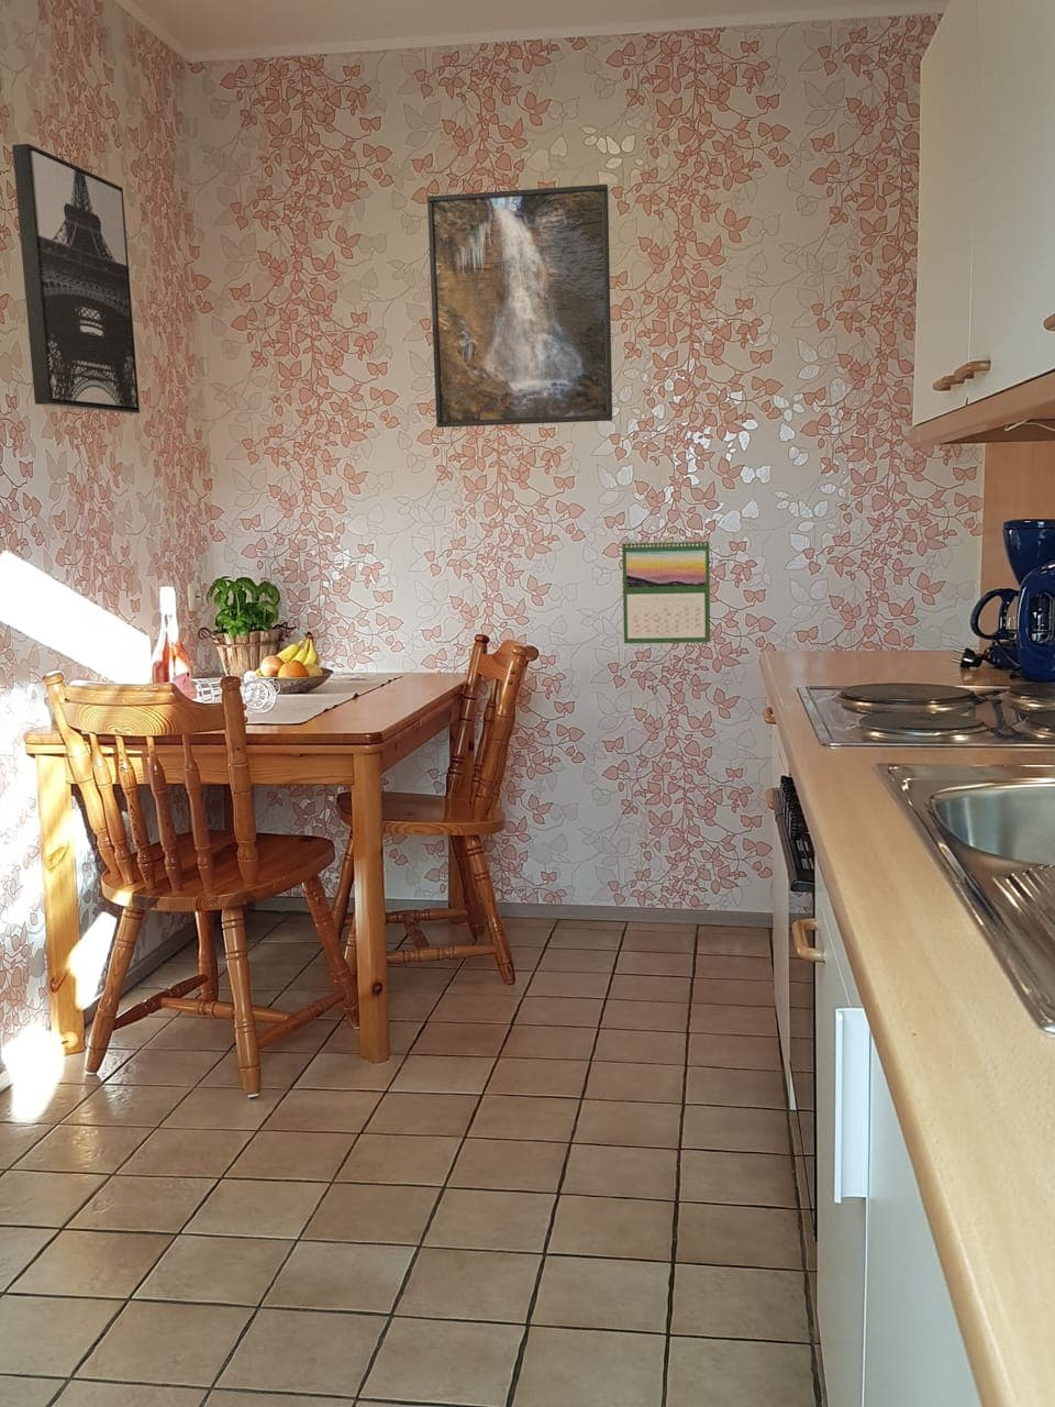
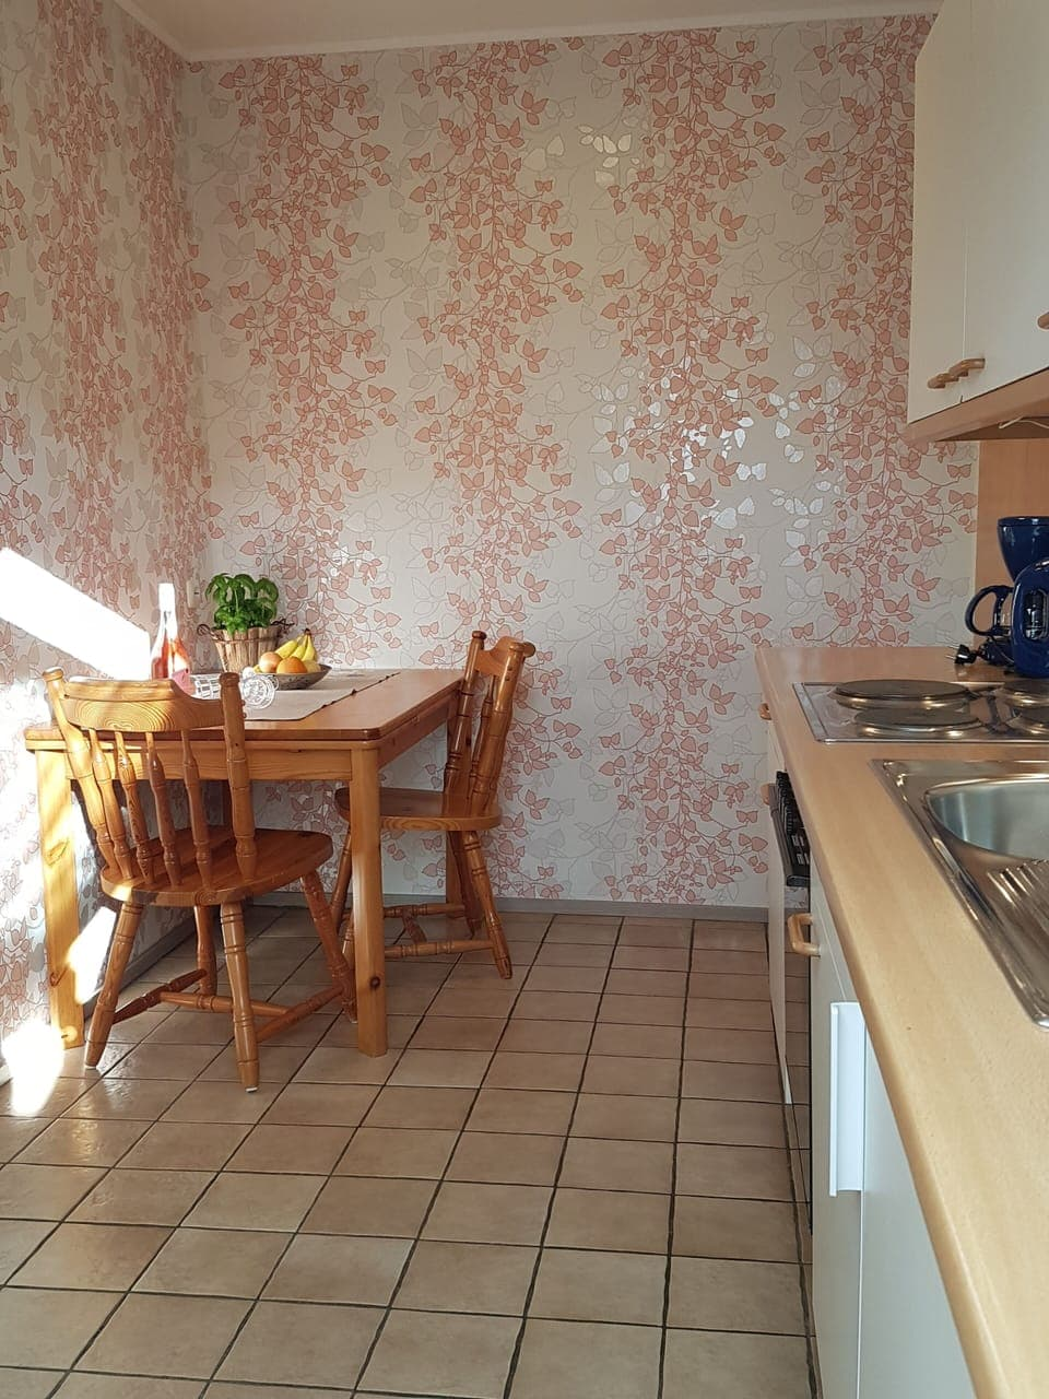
- wall art (81, 289)
- calendar (666, 590)
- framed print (520, 309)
